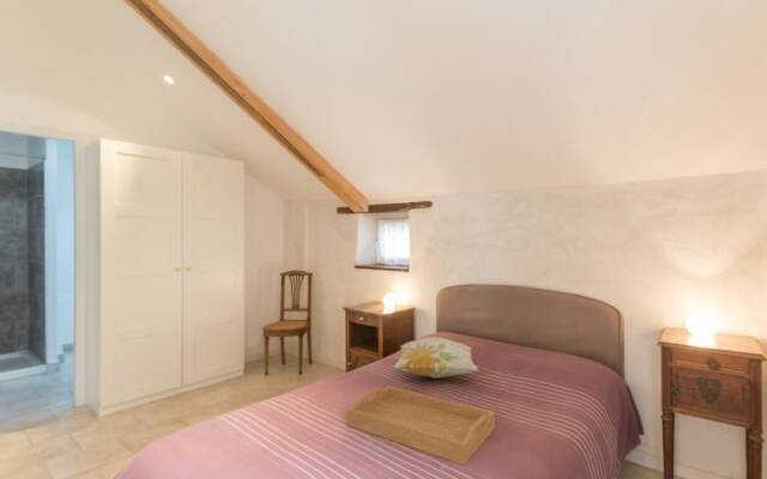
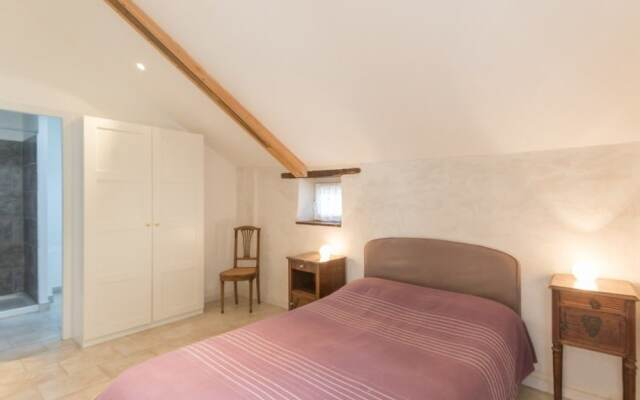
- serving tray (419, 416)
- decorative pillow (435, 357)
